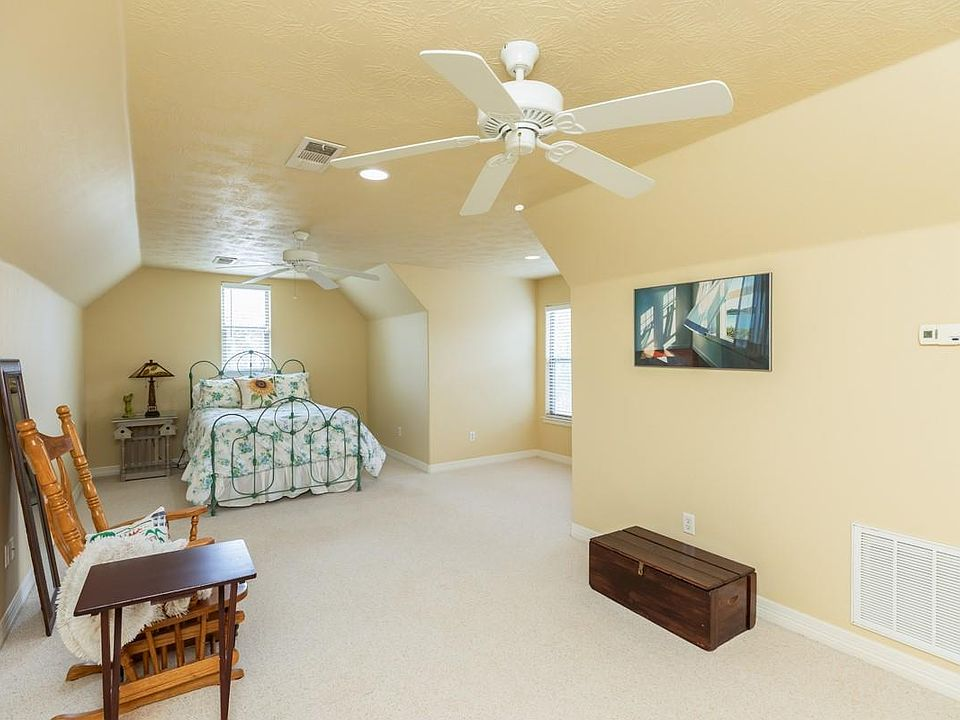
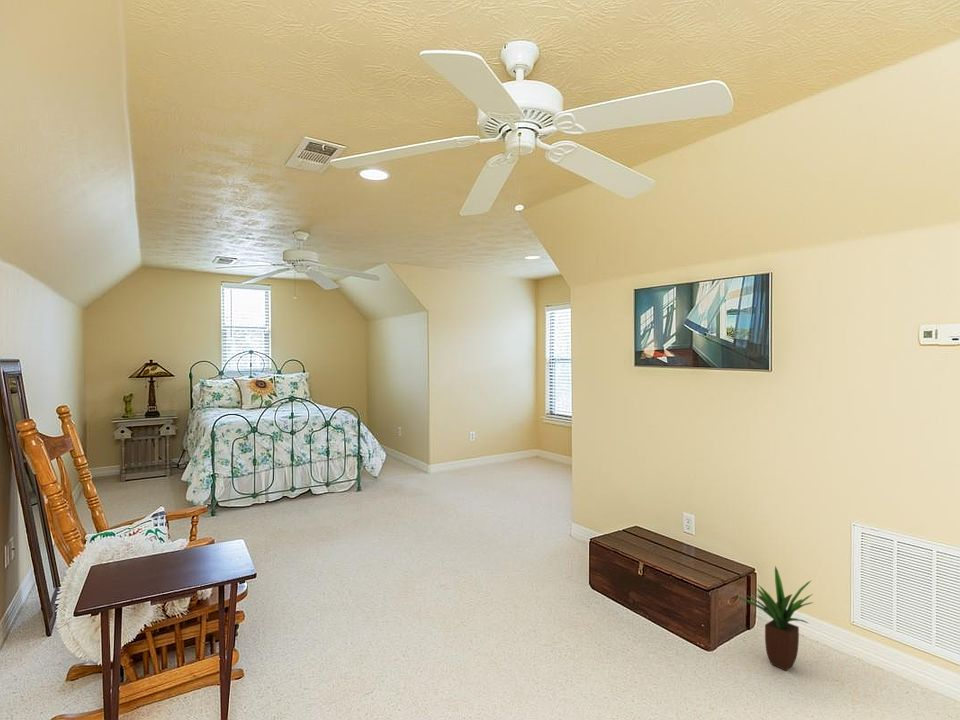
+ potted plant (778, 616)
